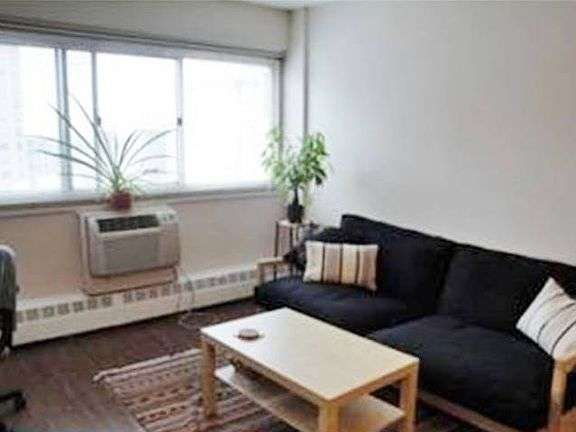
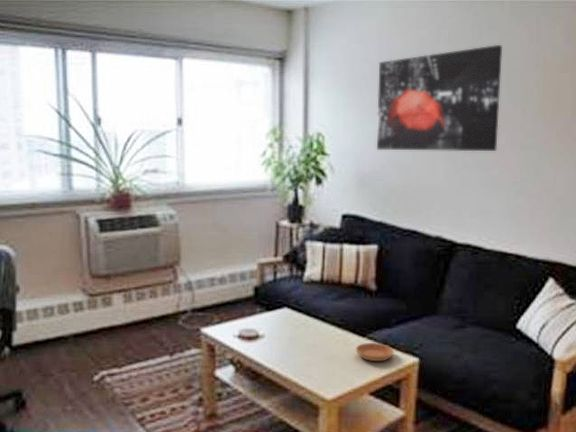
+ wall art (433, 102)
+ saucer (374, 352)
